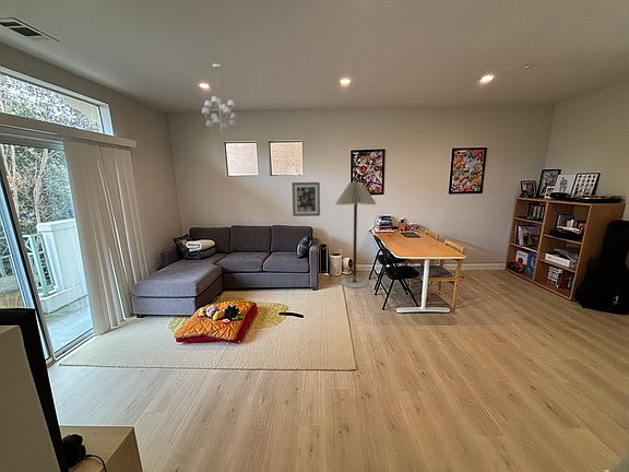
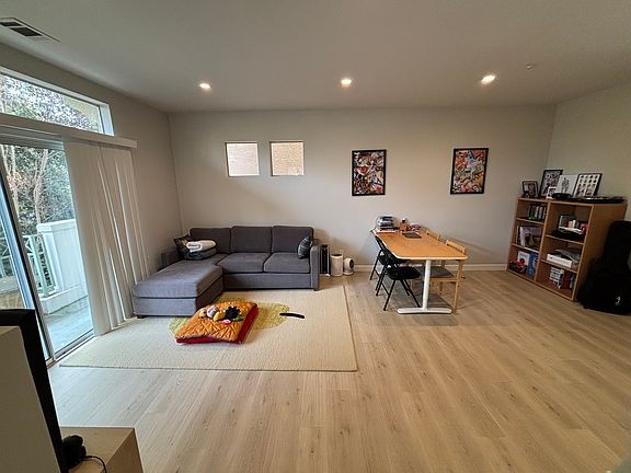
- floor lamp (355, 234)
- chandelier (218, 101)
- wall art (306, 199)
